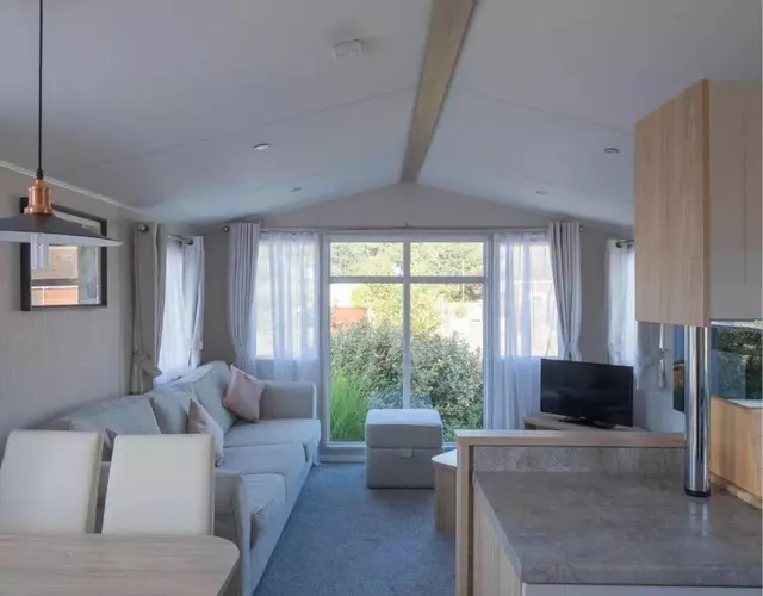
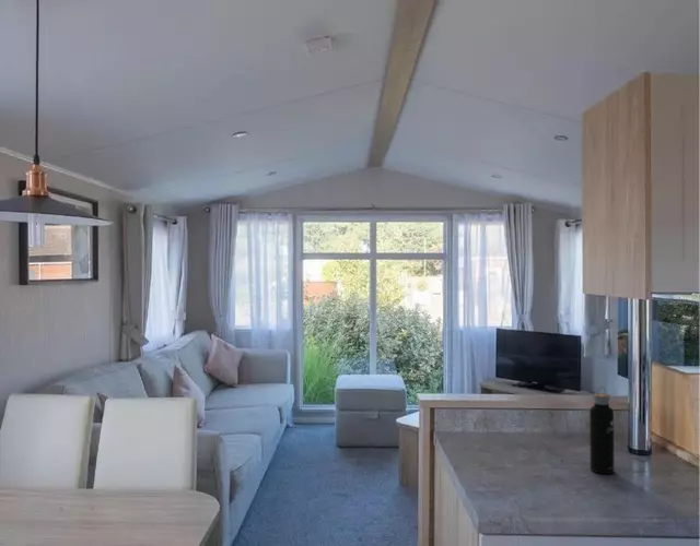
+ water bottle (602, 428)
